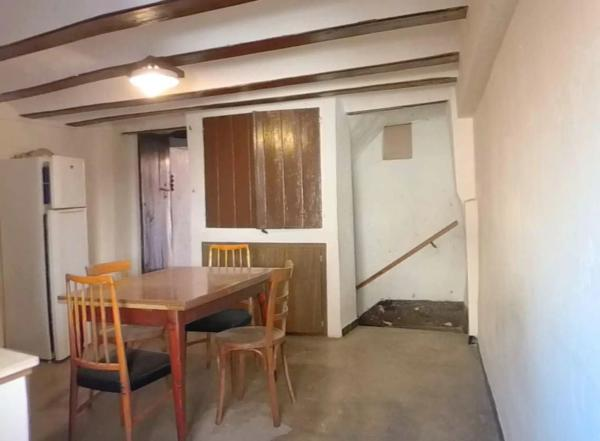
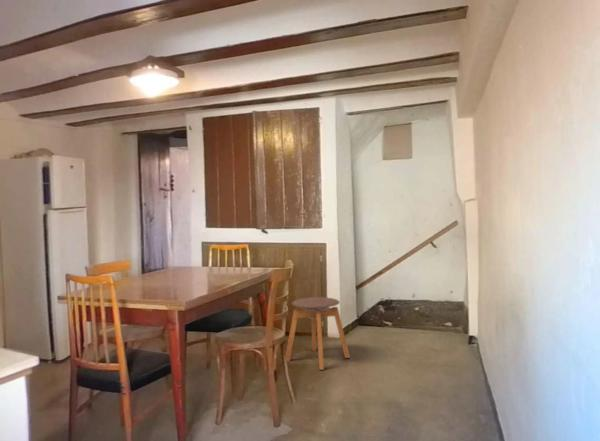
+ stool (317, 329)
